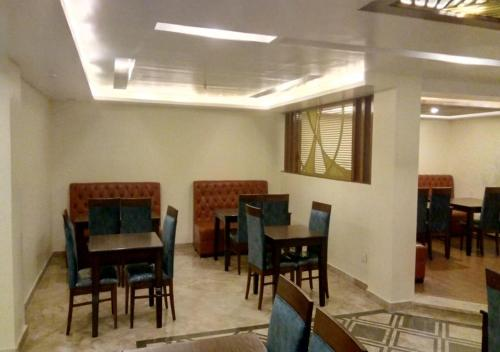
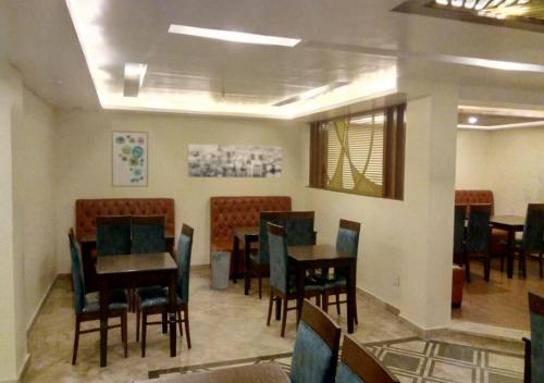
+ wall art (129, 159)
+ bucket (220, 270)
+ wall art (236, 161)
